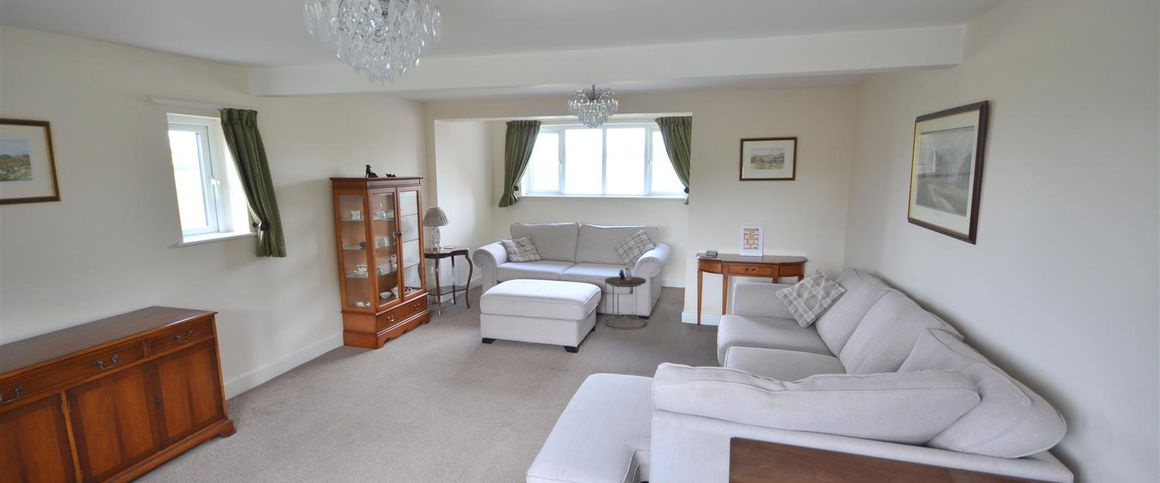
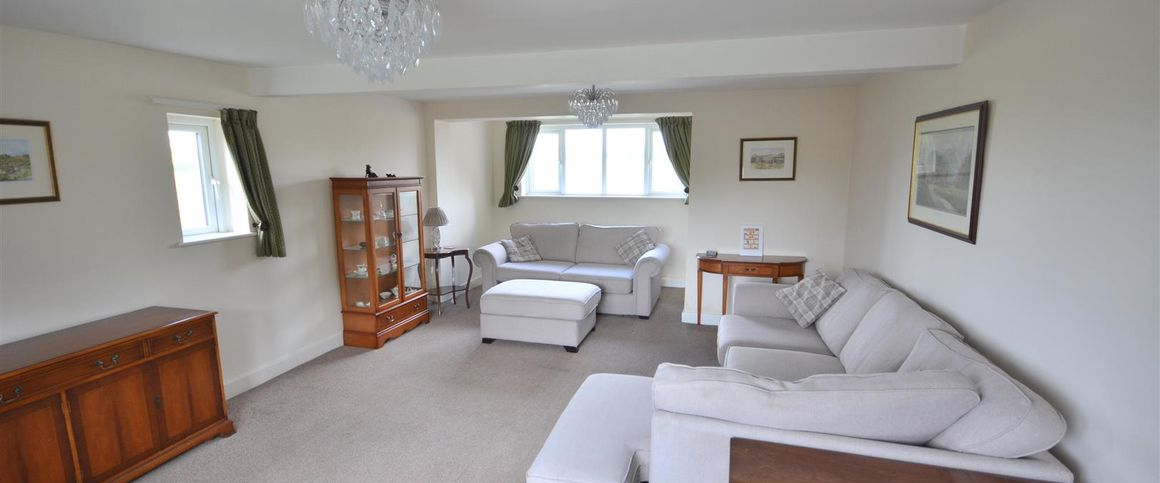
- side table (625, 286)
